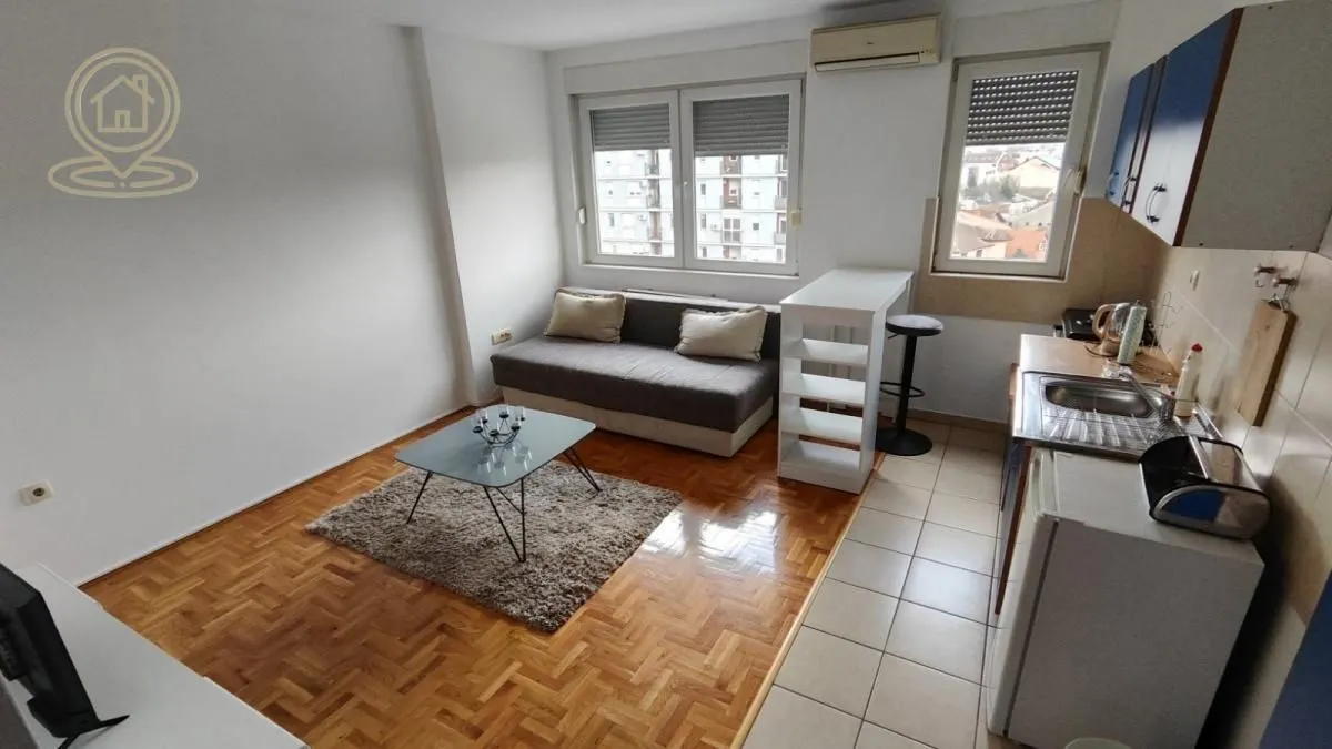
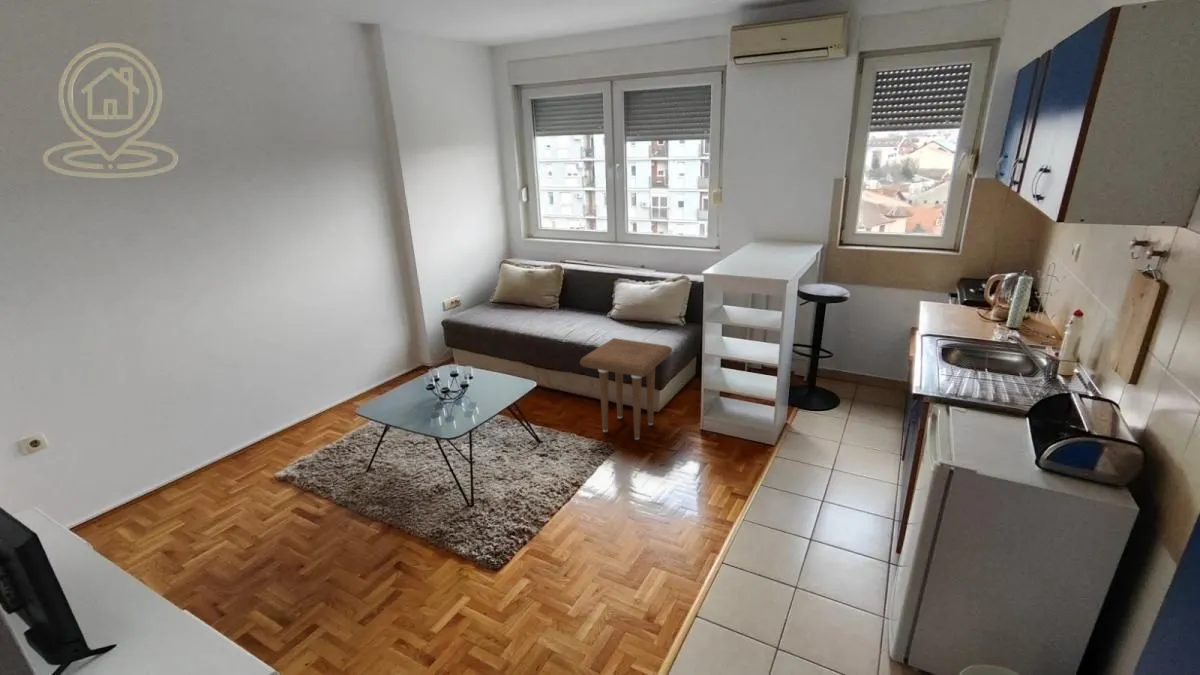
+ side table (622, 389)
